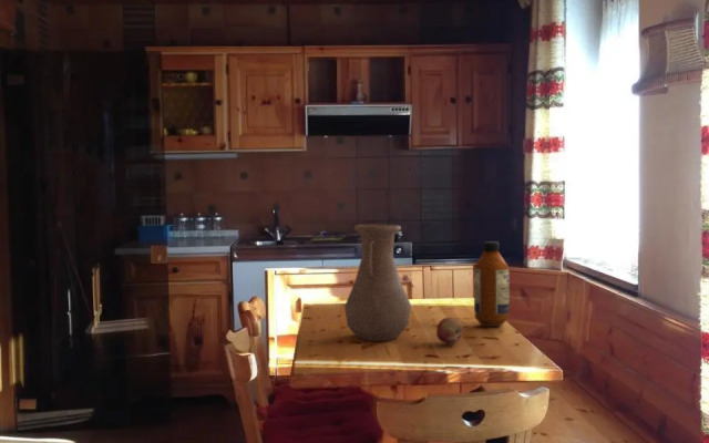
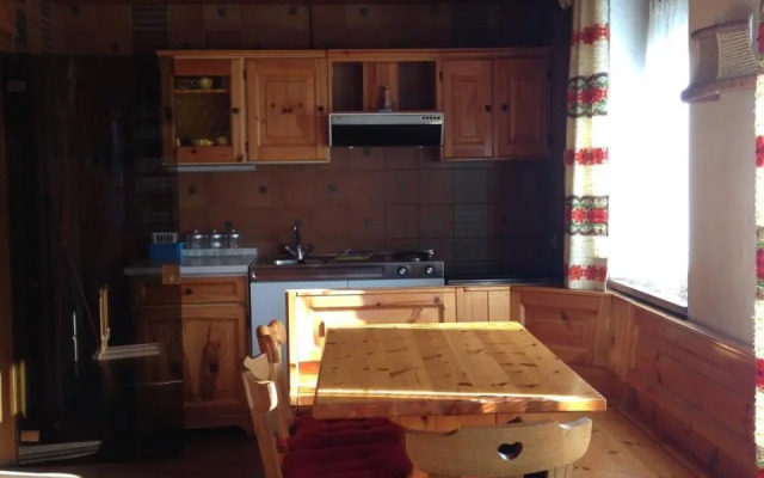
- bottle (491, 282)
- fruit (449, 331)
- vase (377, 280)
